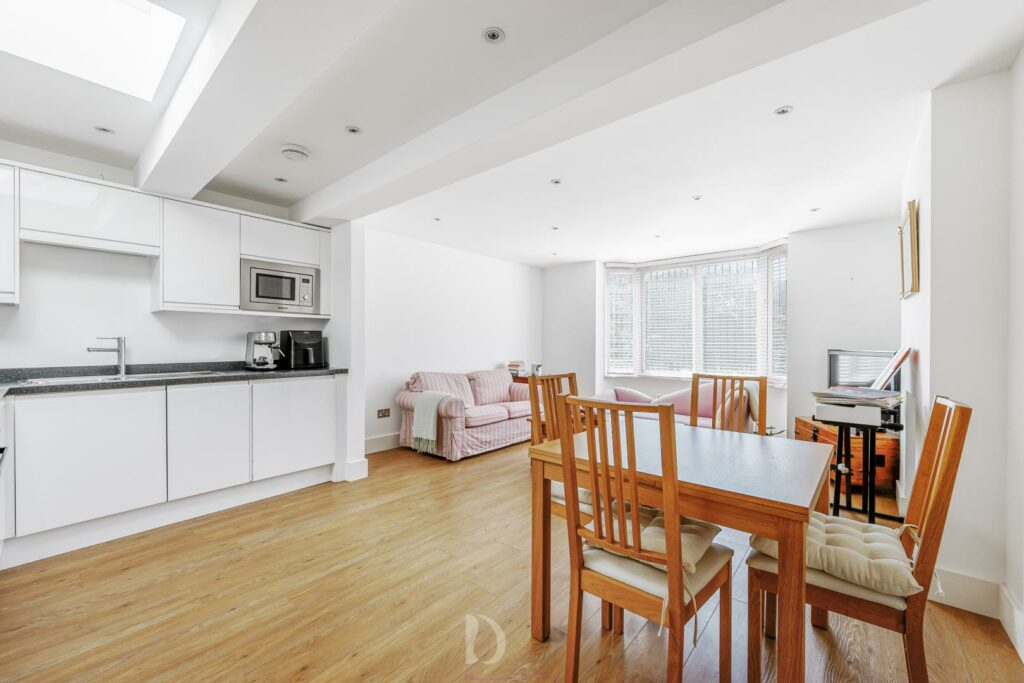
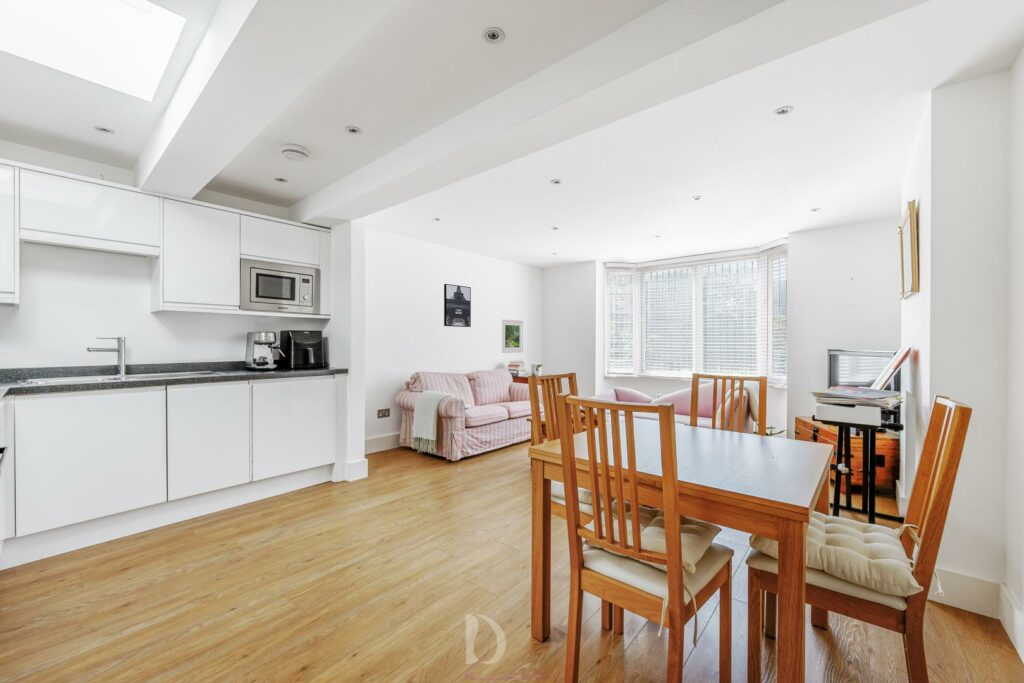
+ wall art (457, 306)
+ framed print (512, 336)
